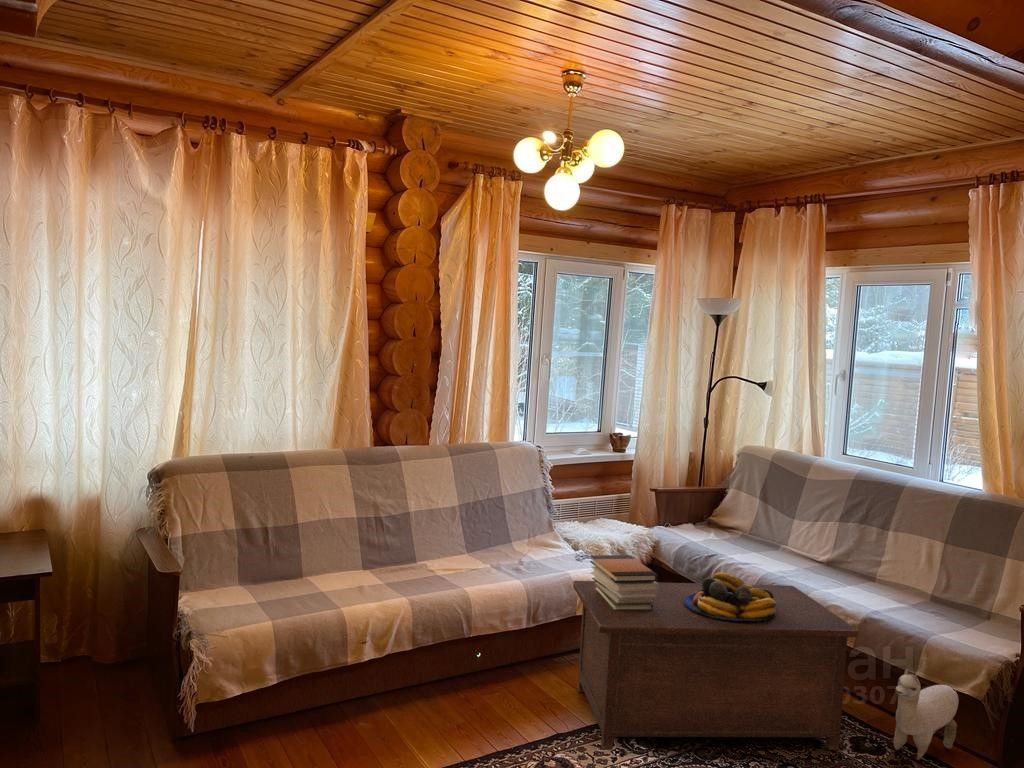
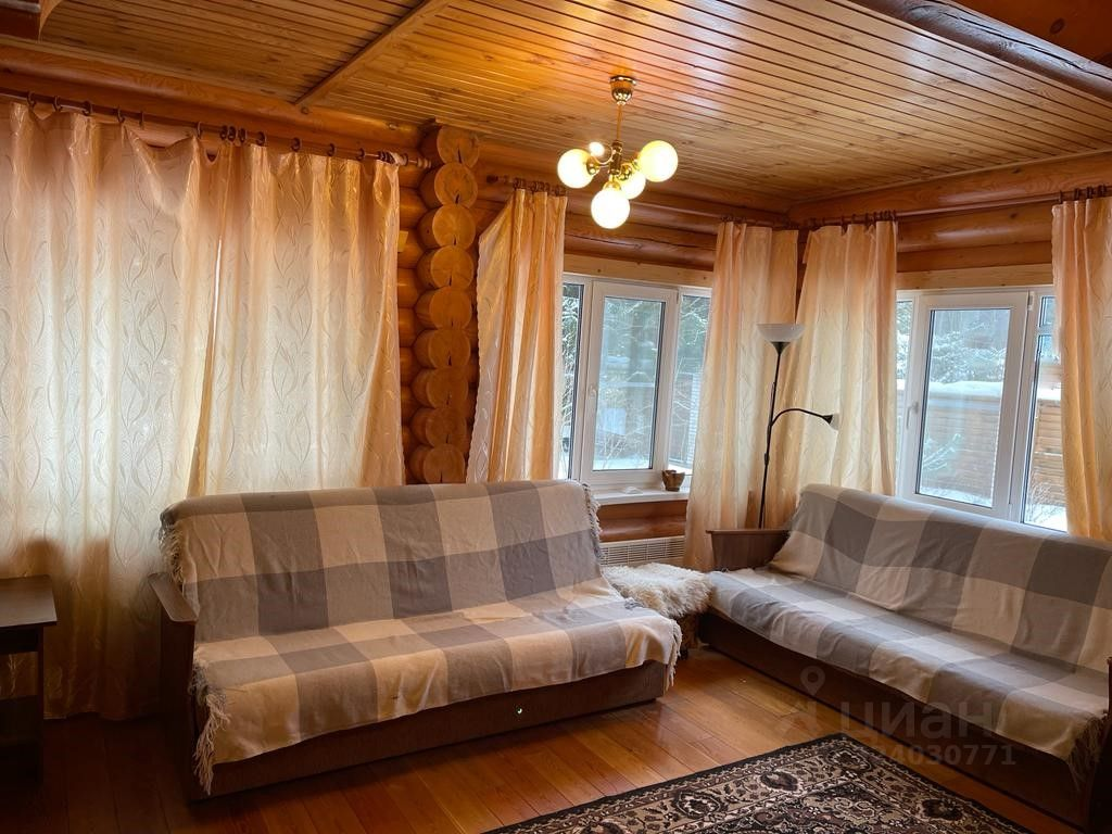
- fruit bowl (730, 591)
- cabinet (702, 660)
- book stack (623, 581)
- plush toy (920, 708)
